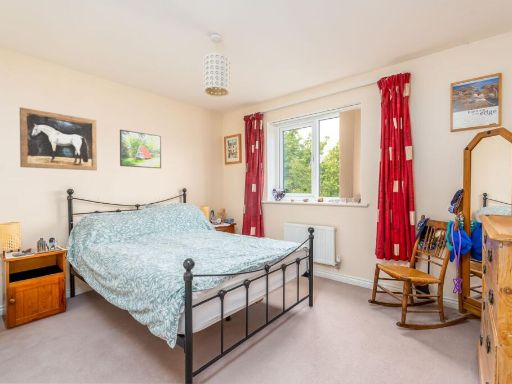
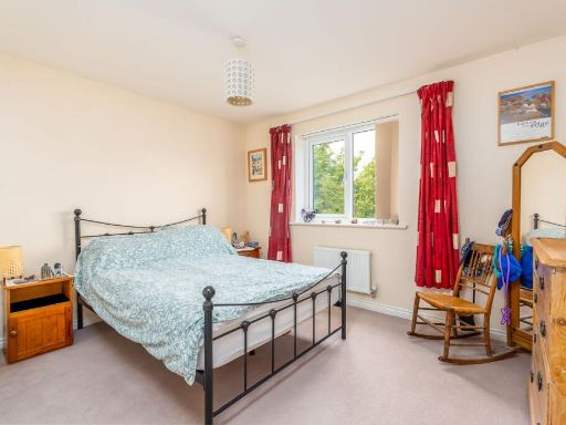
- wall art (61, 141)
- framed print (141, 150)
